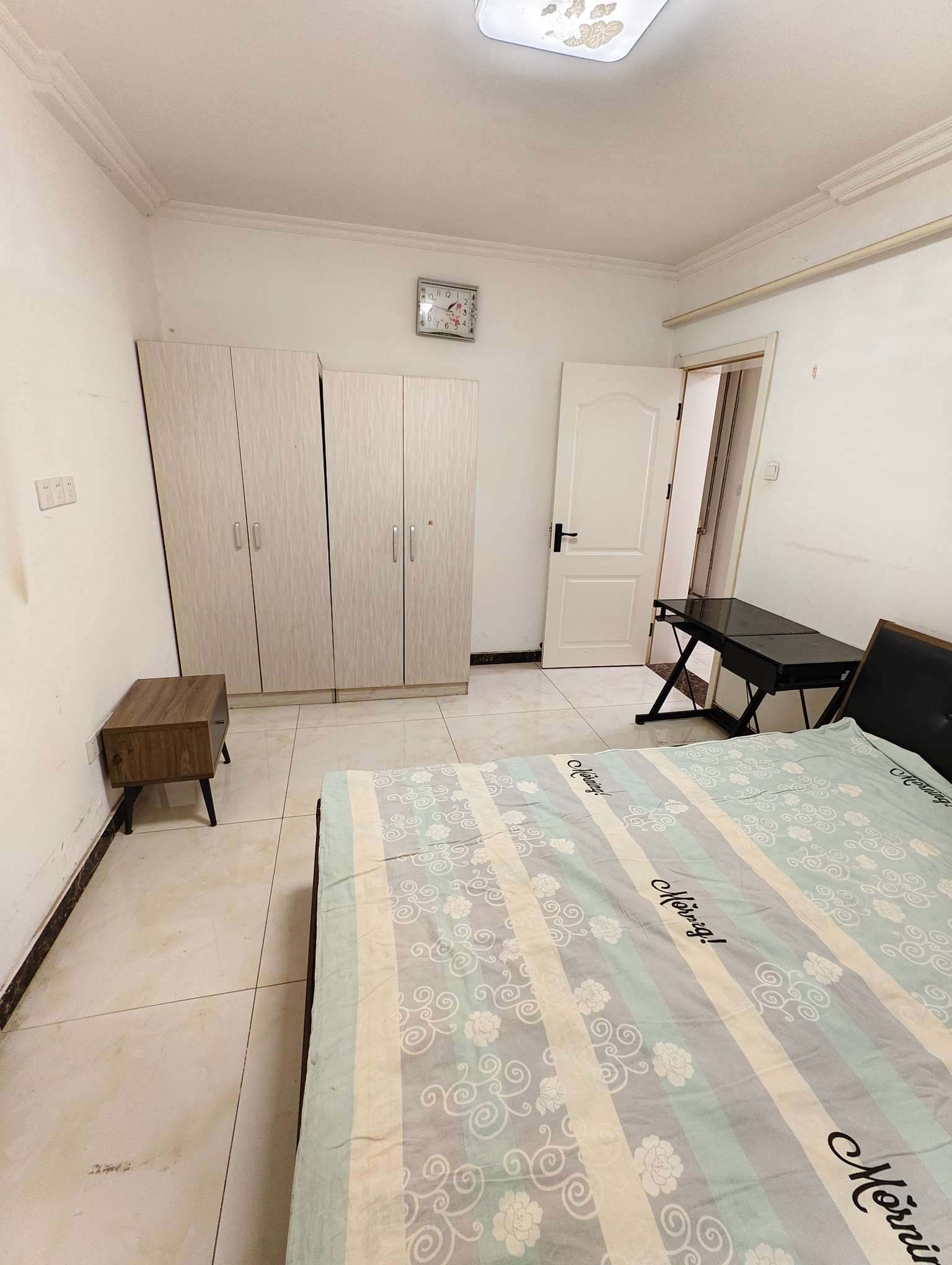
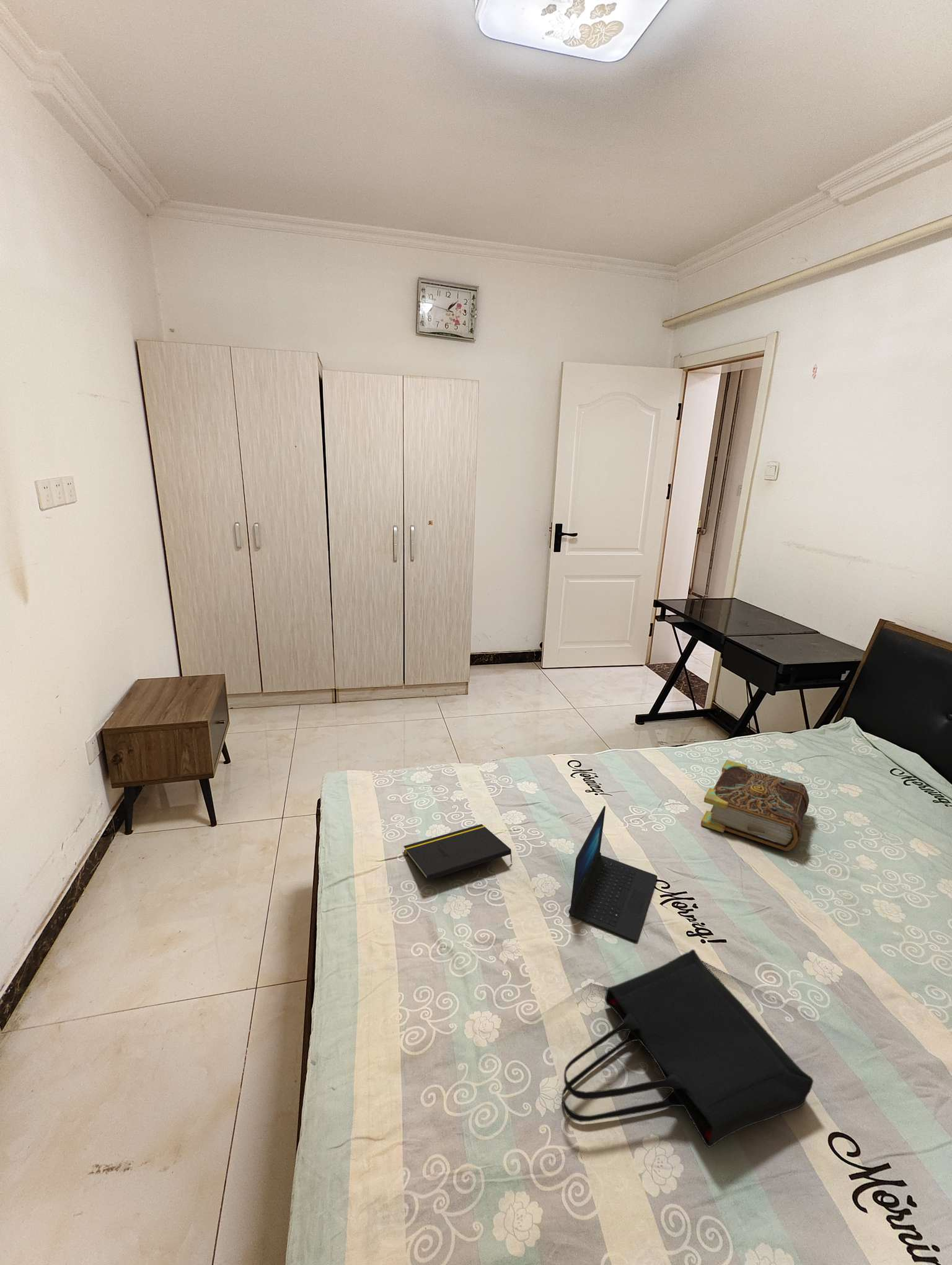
+ book (754, 802)
+ notepad (456, 850)
+ laptop (618, 868)
+ tote bag (663, 1052)
